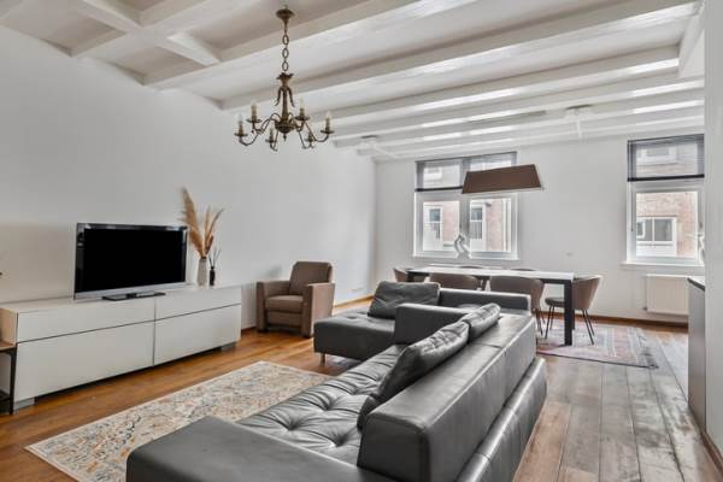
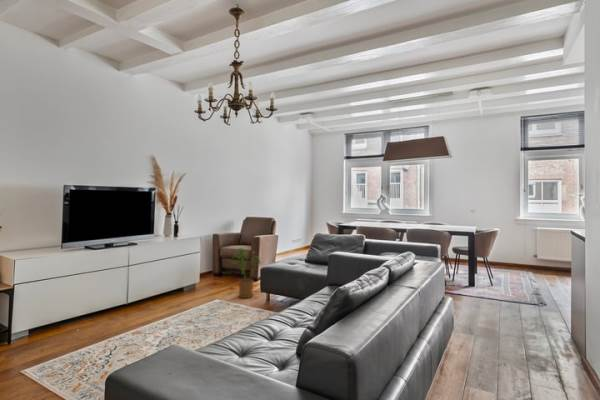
+ house plant (244, 272)
